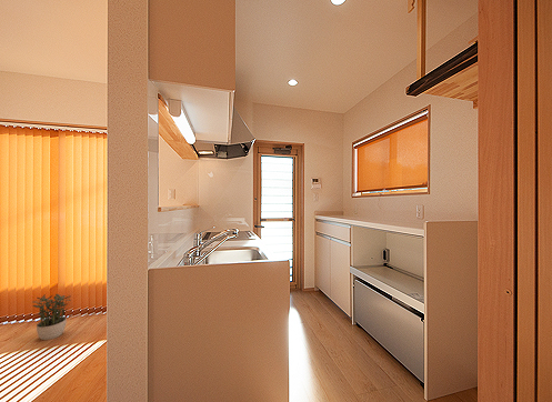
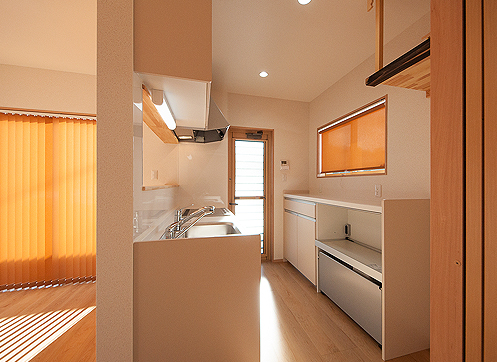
- potted plant (52, 313)
